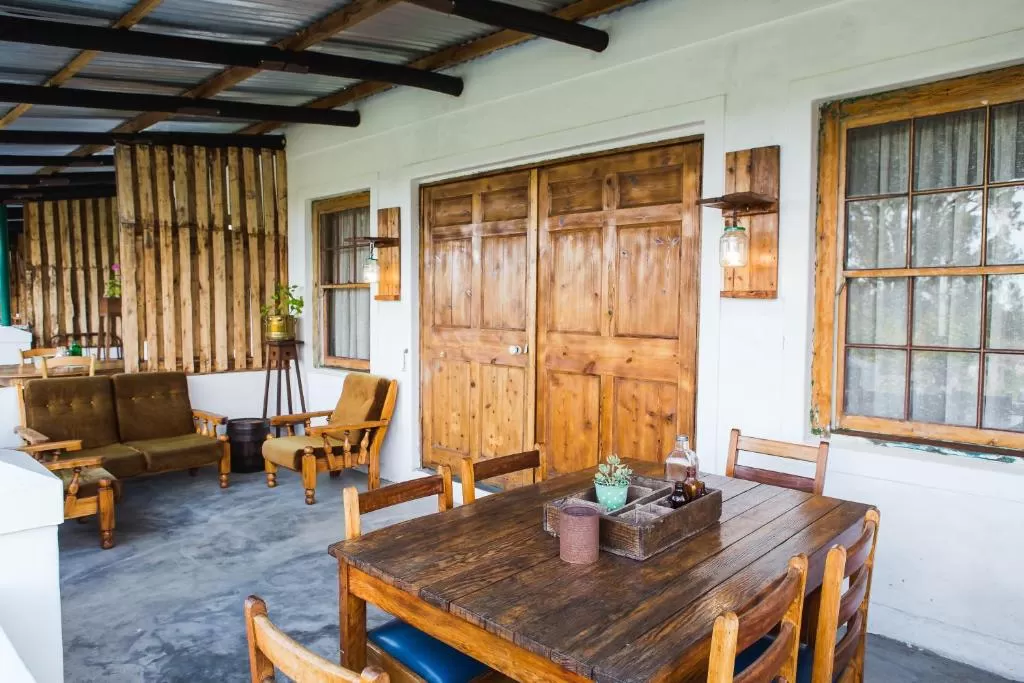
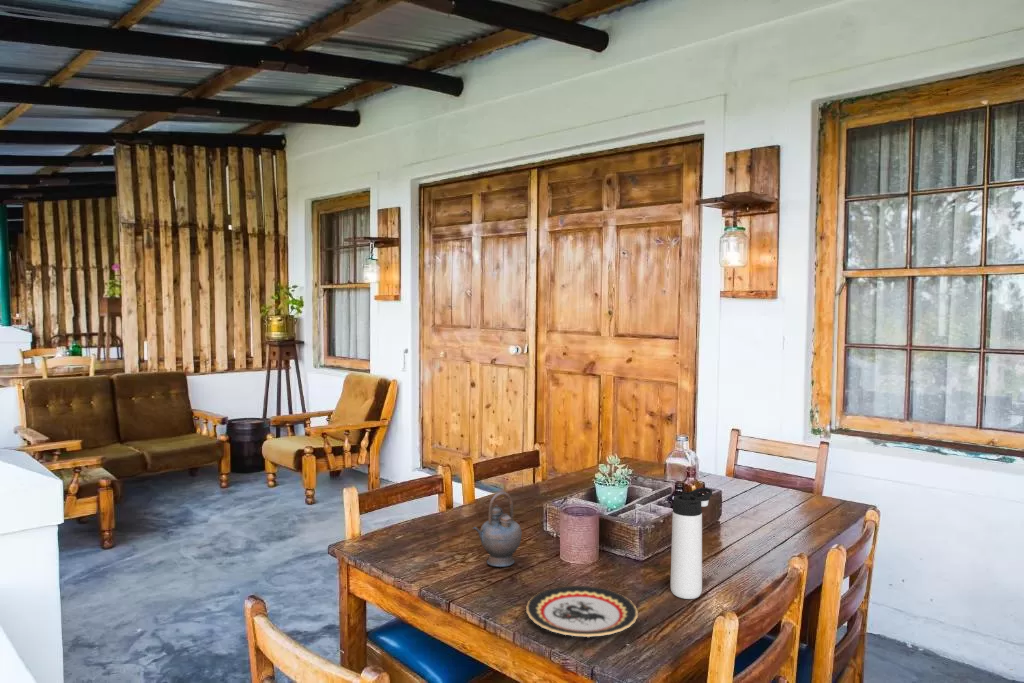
+ thermos bottle (692, 542)
+ teapot (496, 528)
+ plate (581, 612)
